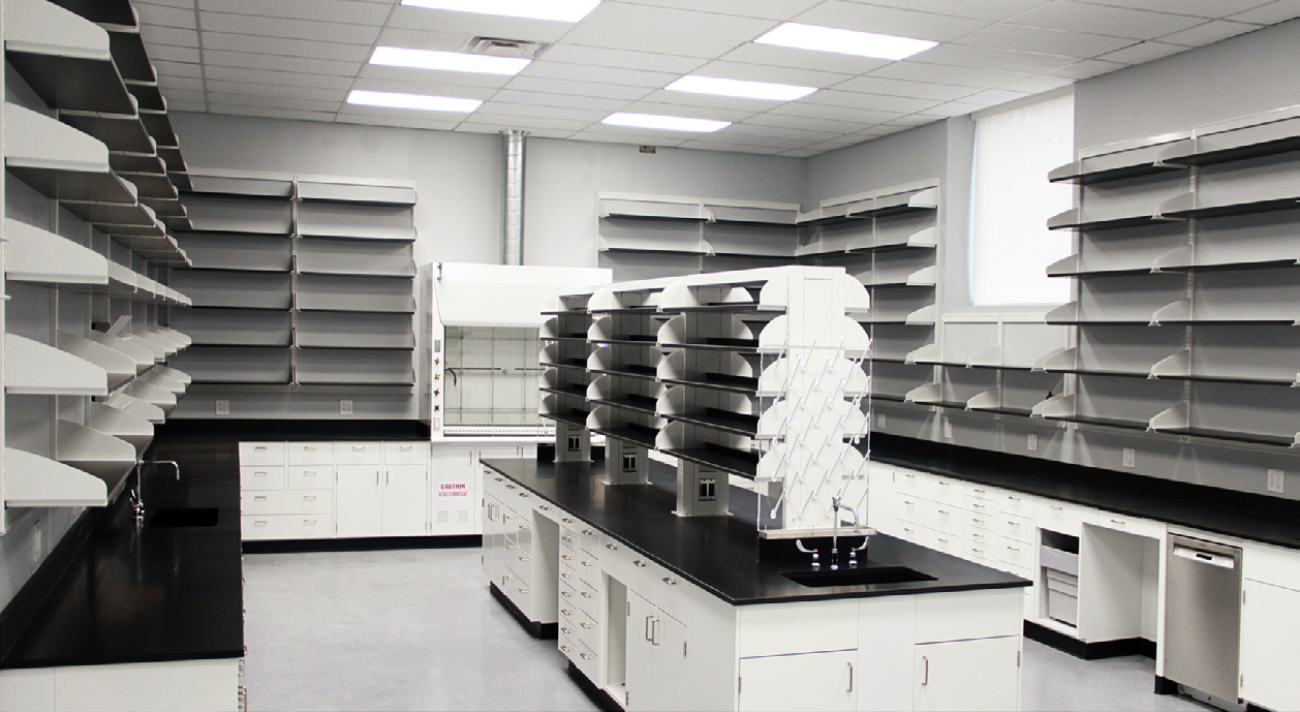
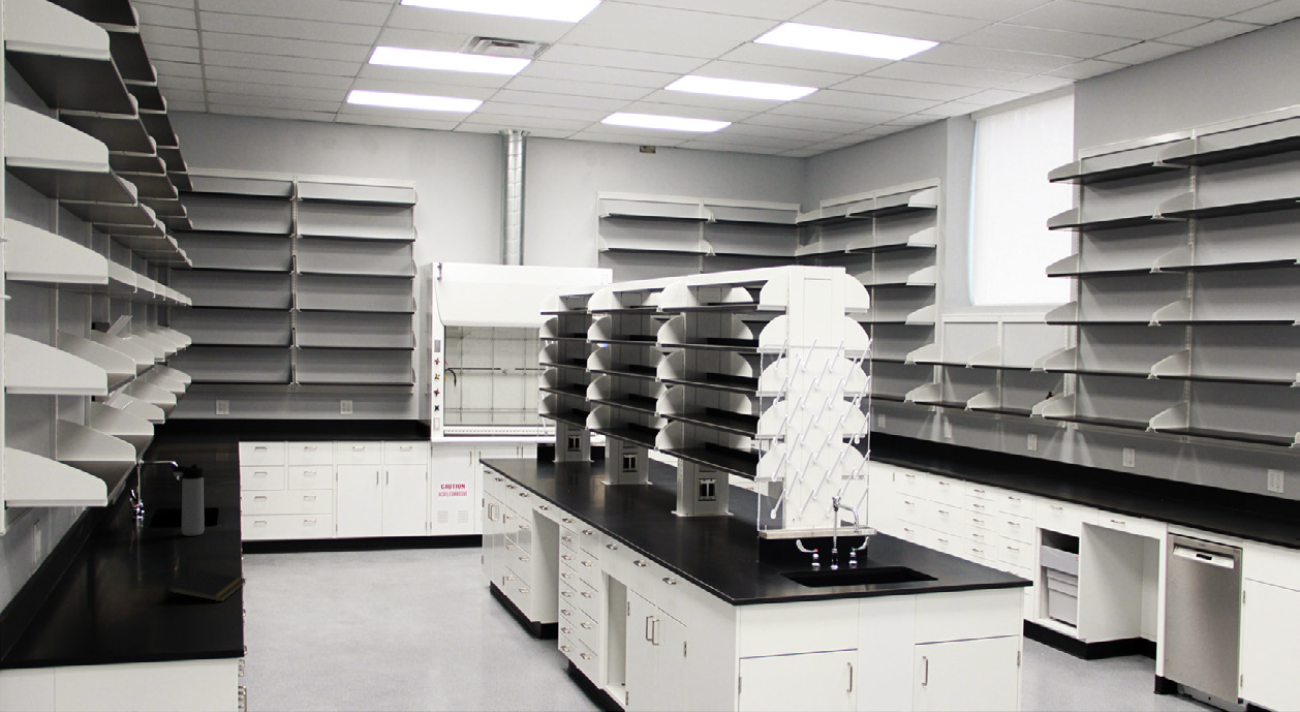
+ thermos bottle (187, 499)
+ notepad (208, 585)
